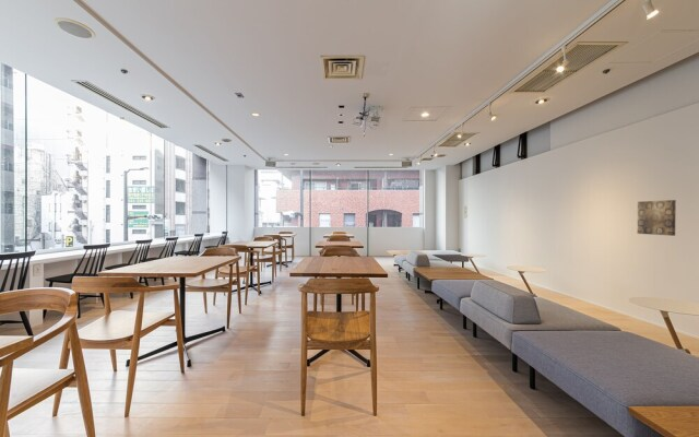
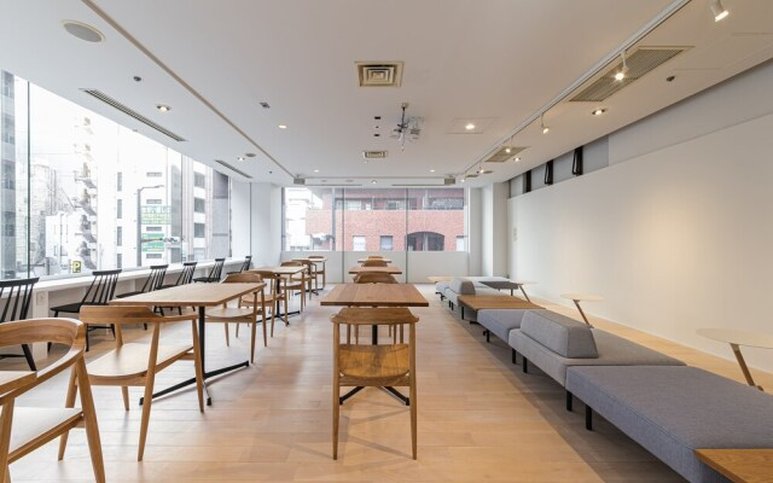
- wall art (655, 217)
